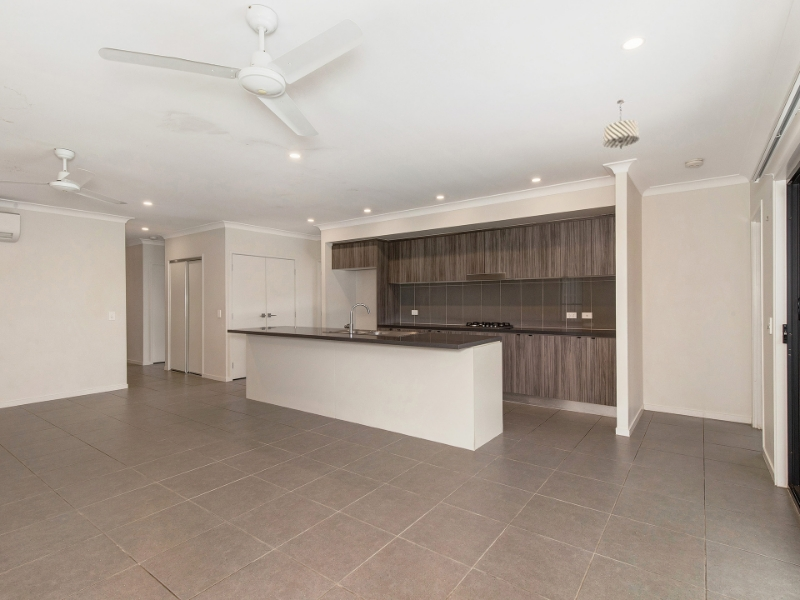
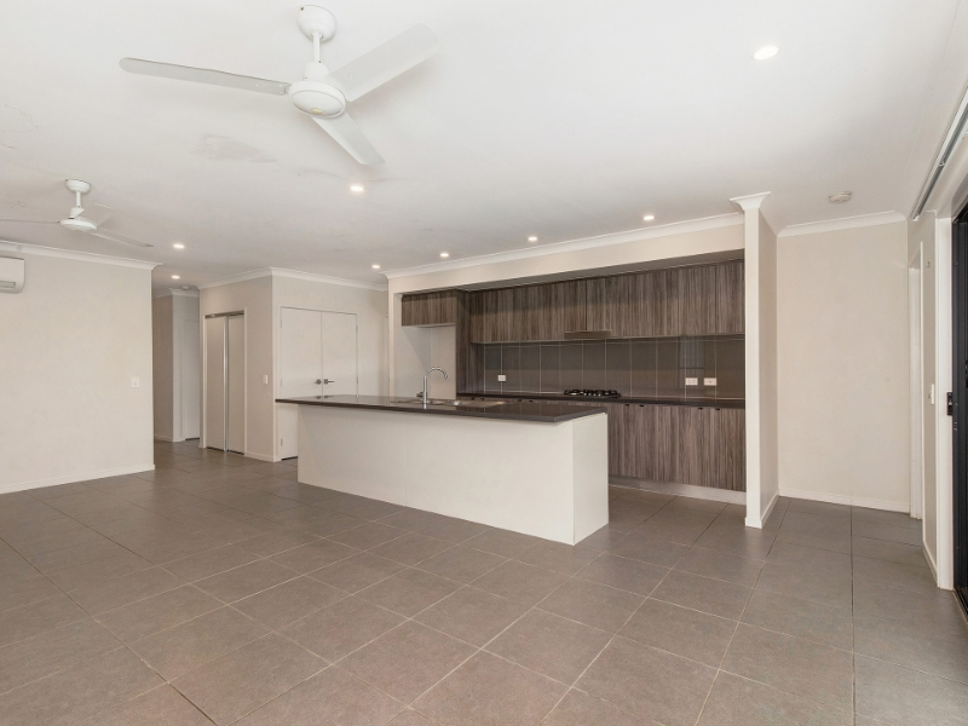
- pendant light (620, 125)
